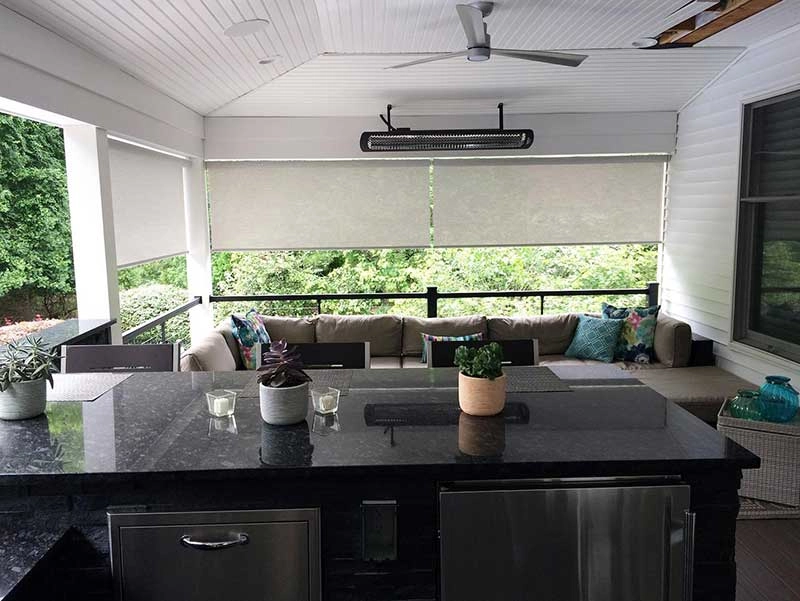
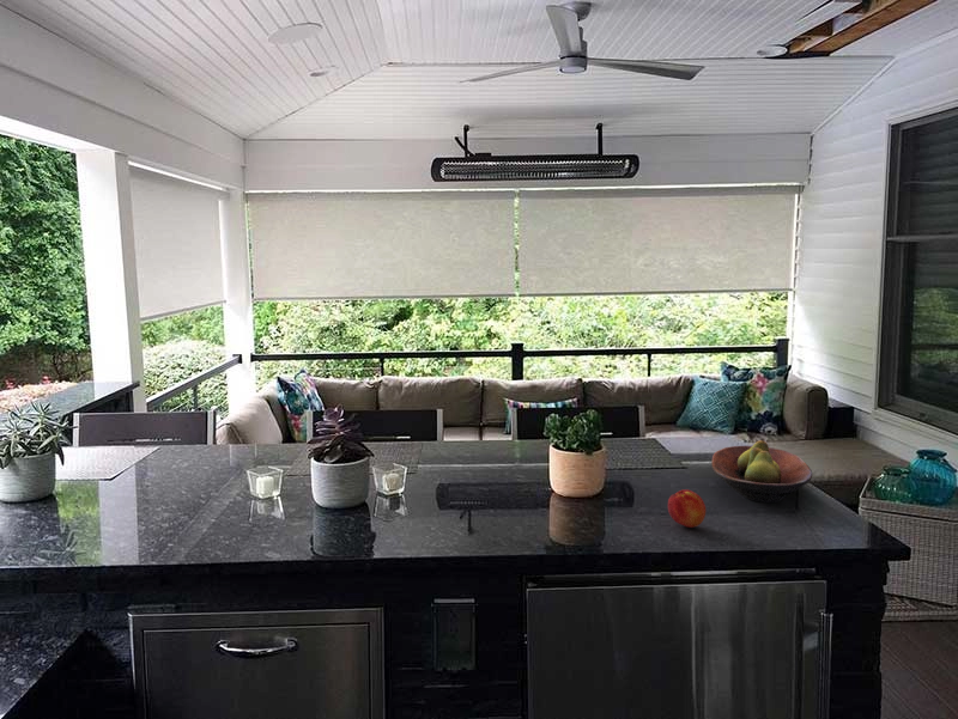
+ fruit bowl (759, 465)
+ peach (686, 507)
